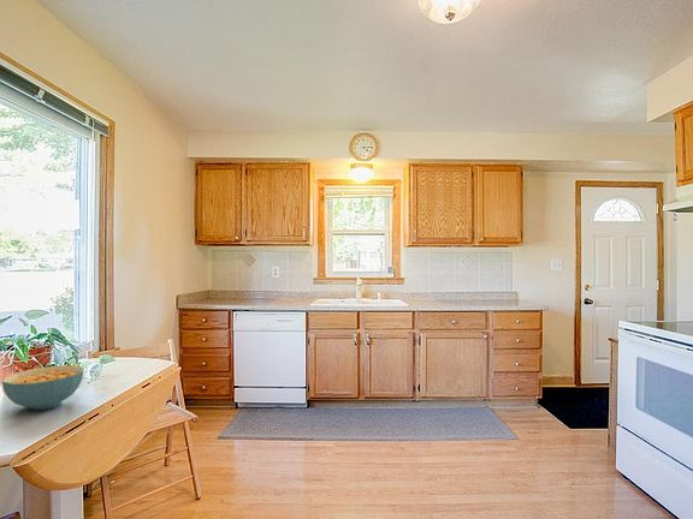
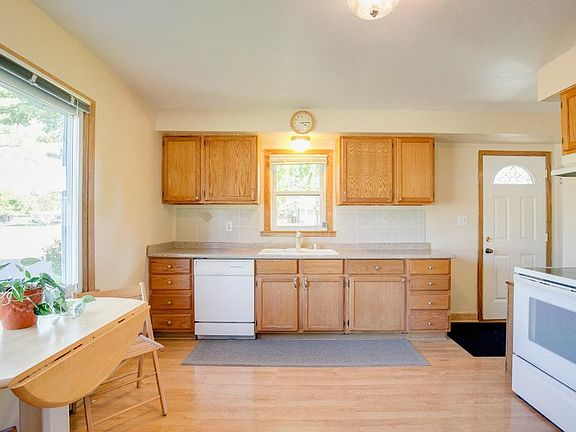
- cereal bowl (45, 389)
